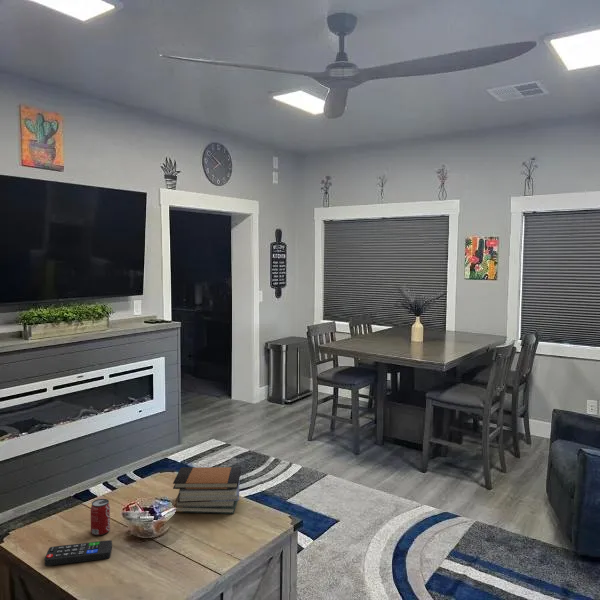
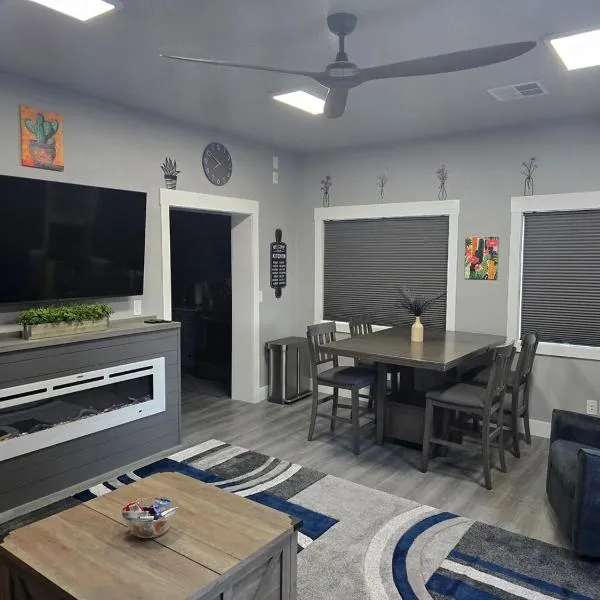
- book stack (208, 489)
- remote control (79, 552)
- beverage can (100, 516)
